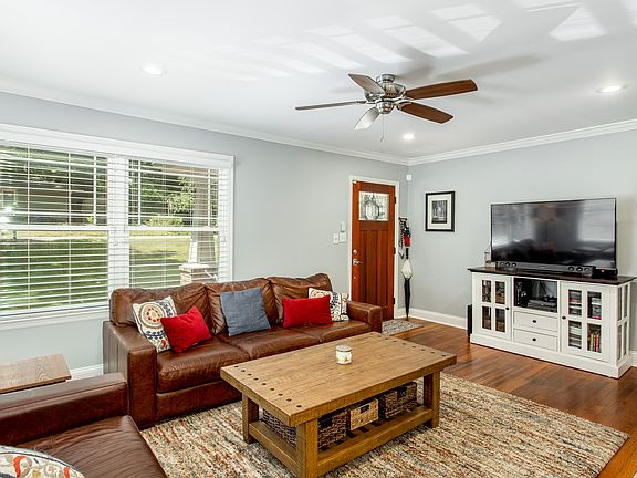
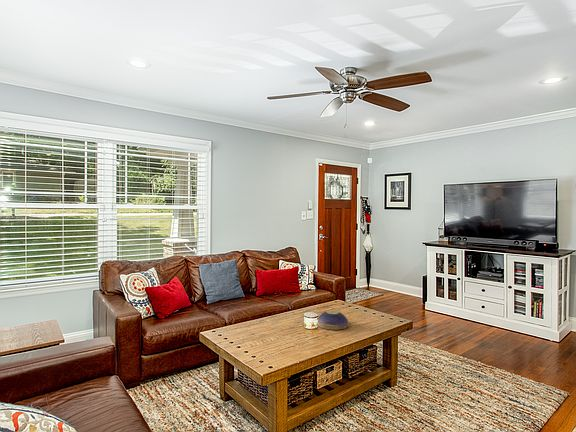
+ decorative bowl (332, 317)
